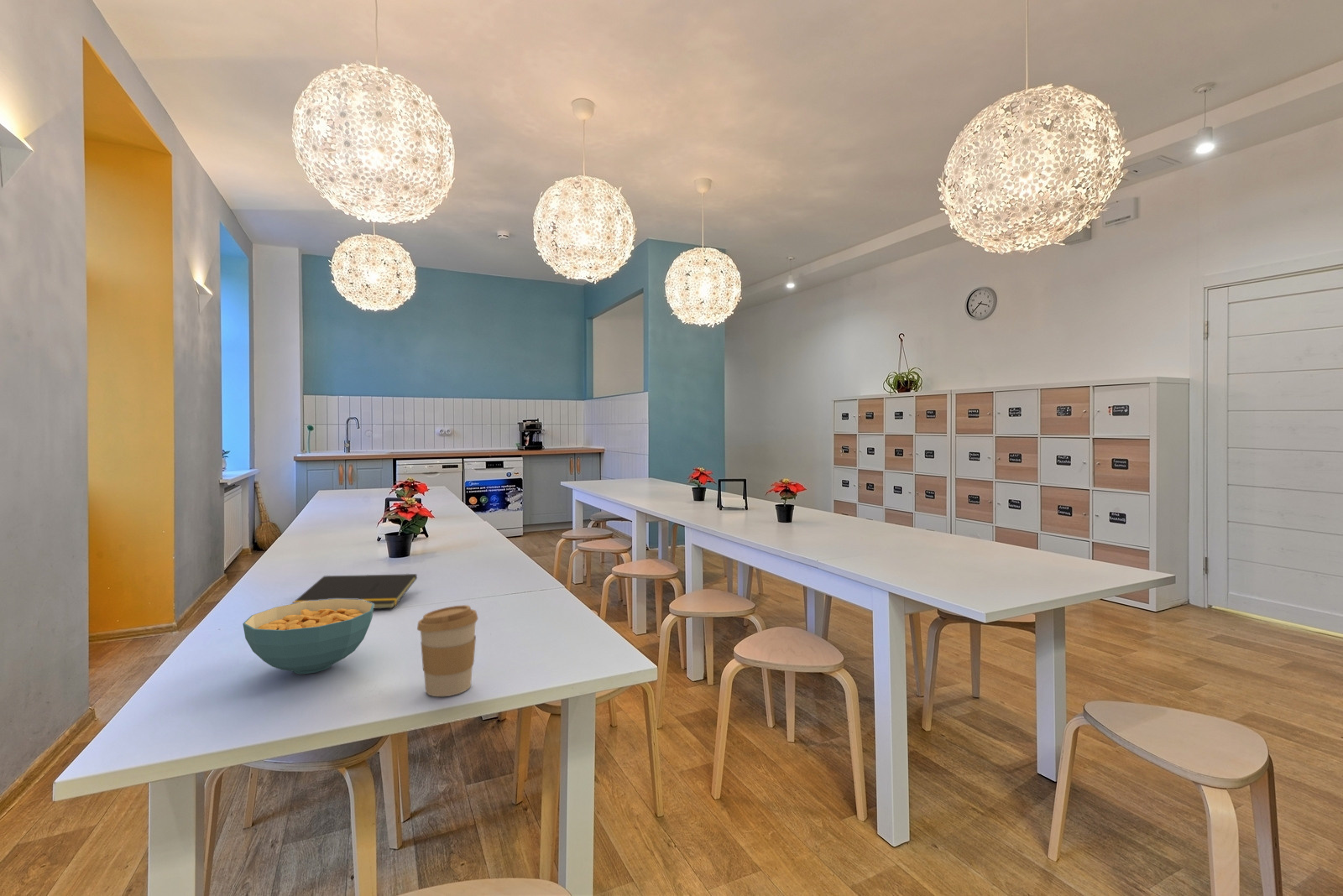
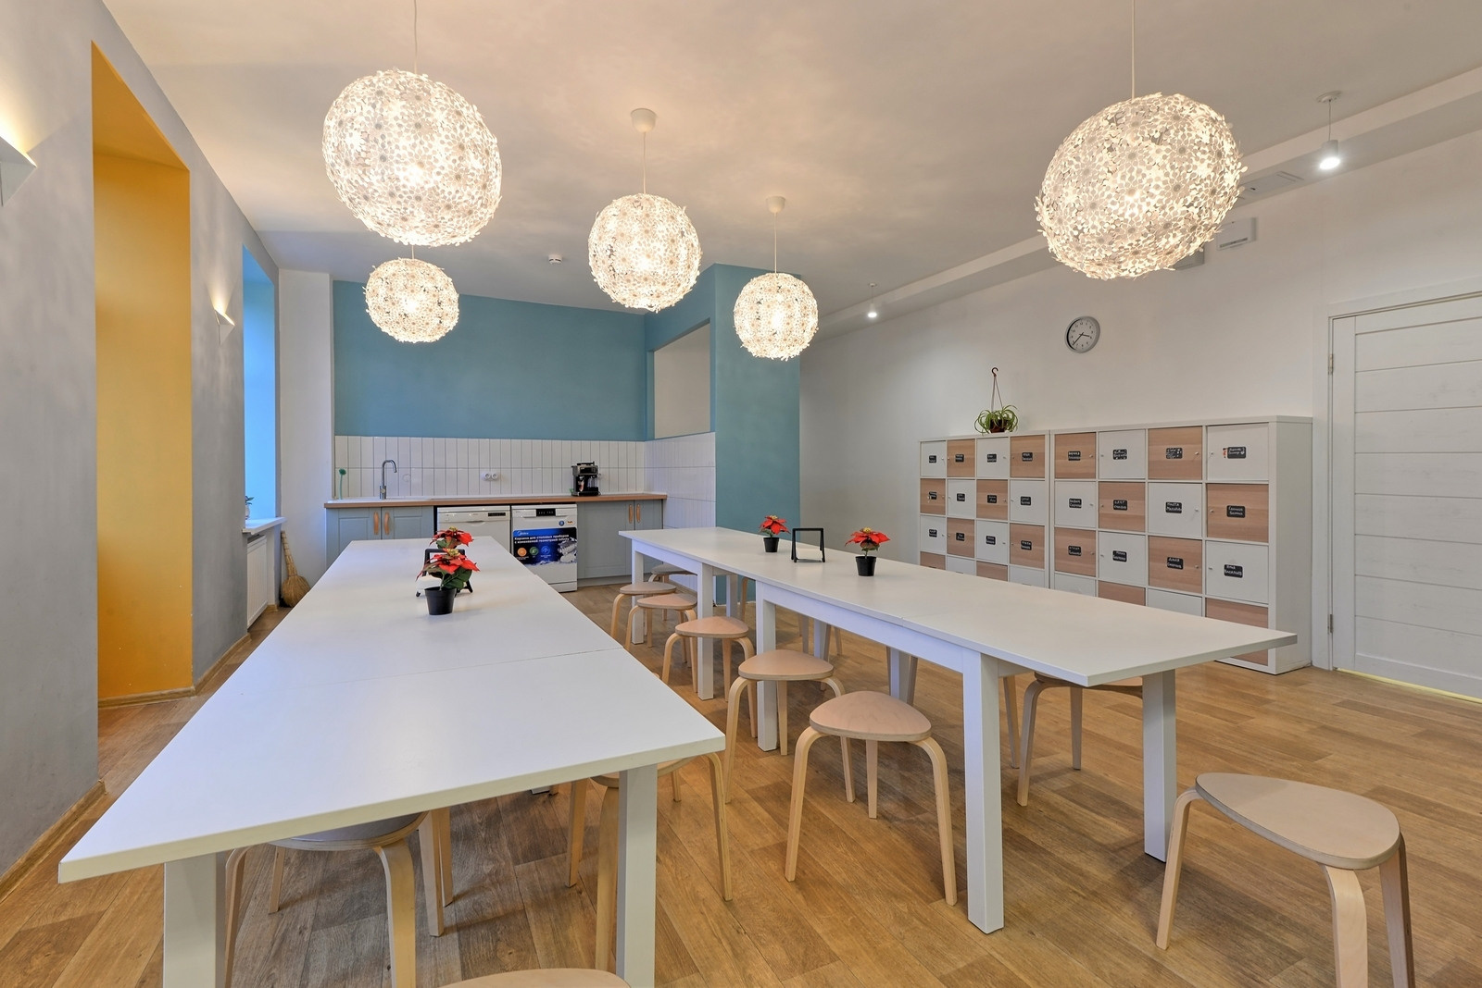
- coffee cup (448, 648)
- cereal bowl (312, 640)
- notepad (357, 591)
